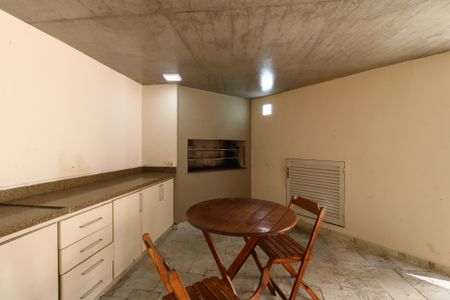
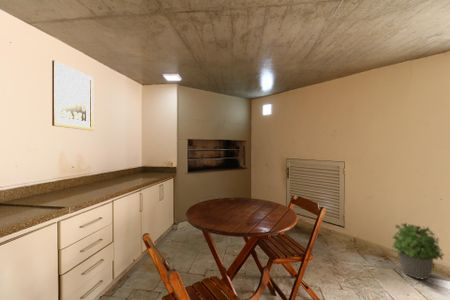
+ potted plant (415, 249)
+ wall art (74, 99)
